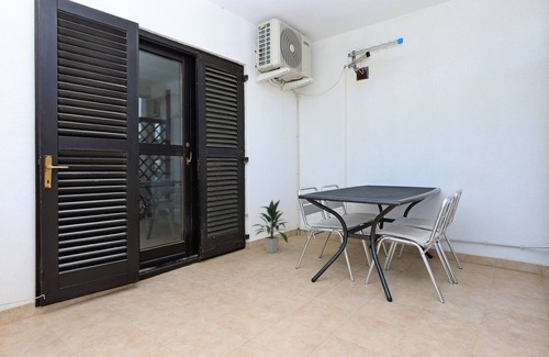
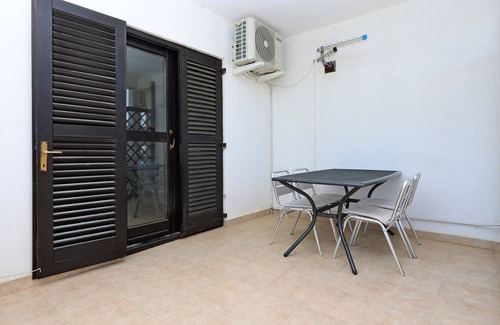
- indoor plant (271, 225)
